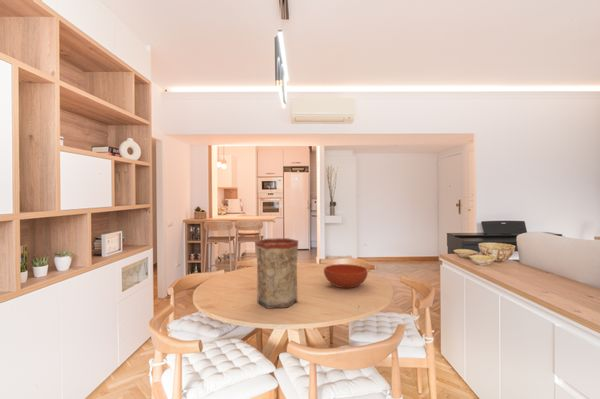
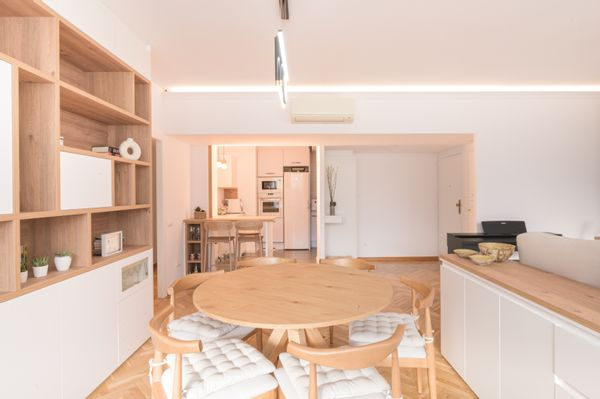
- bowl (345, 277)
- vase (277, 271)
